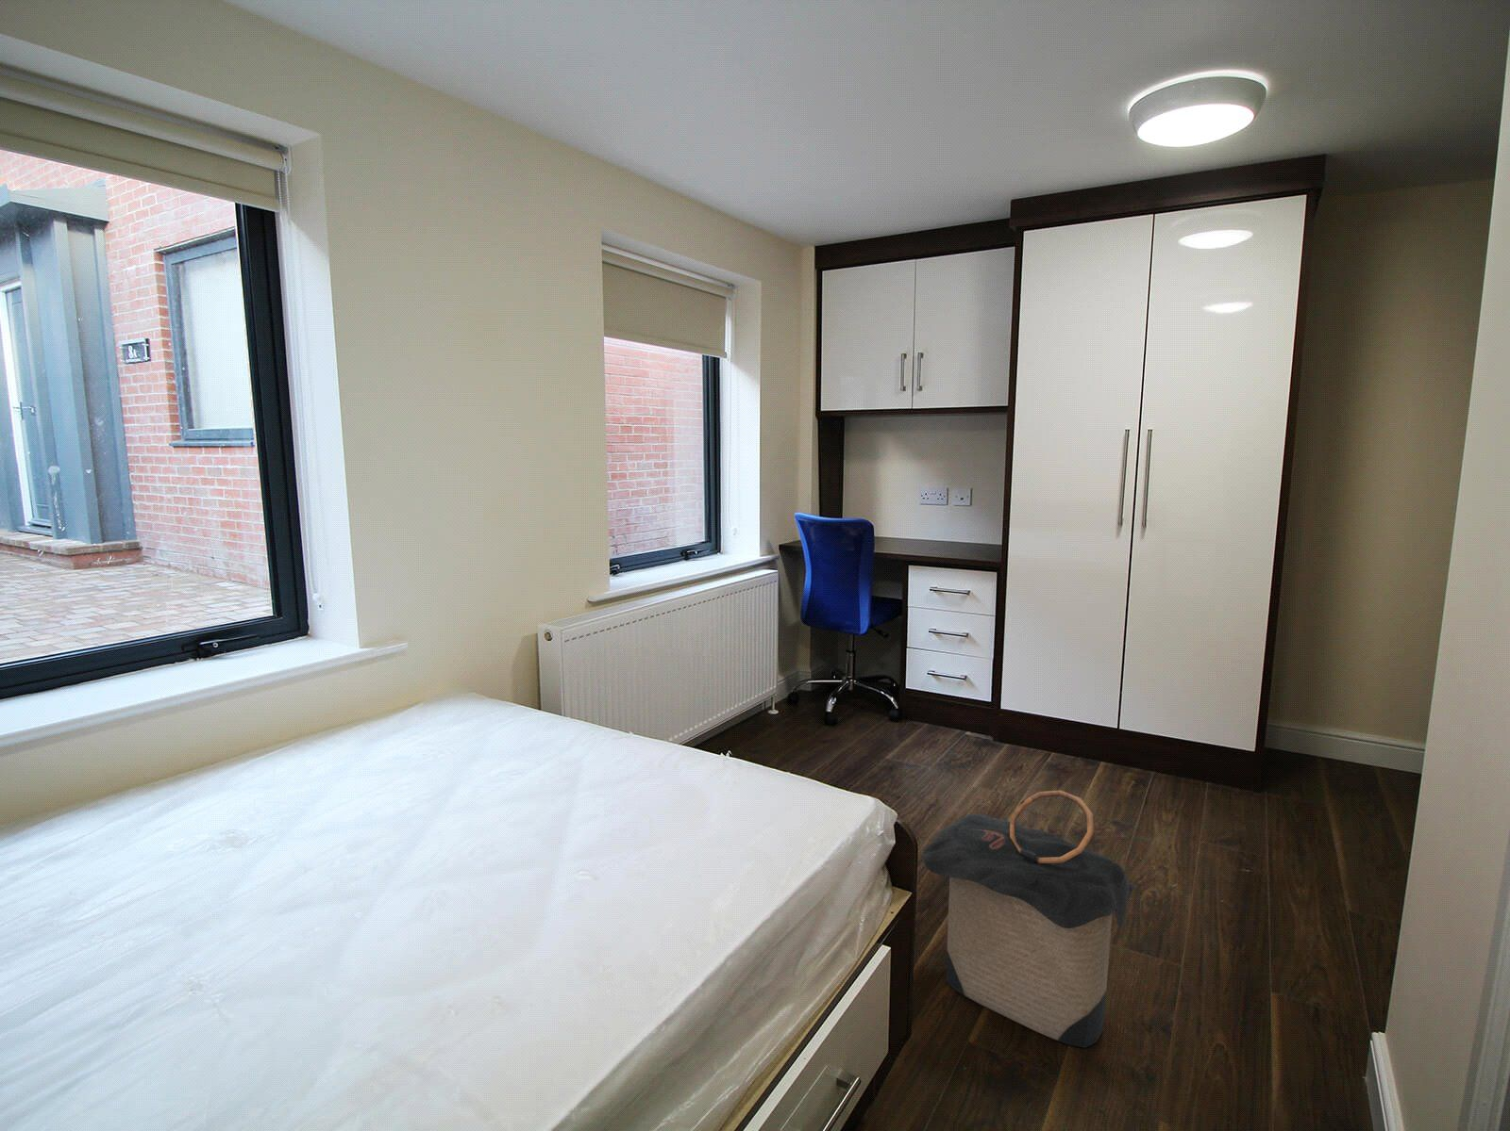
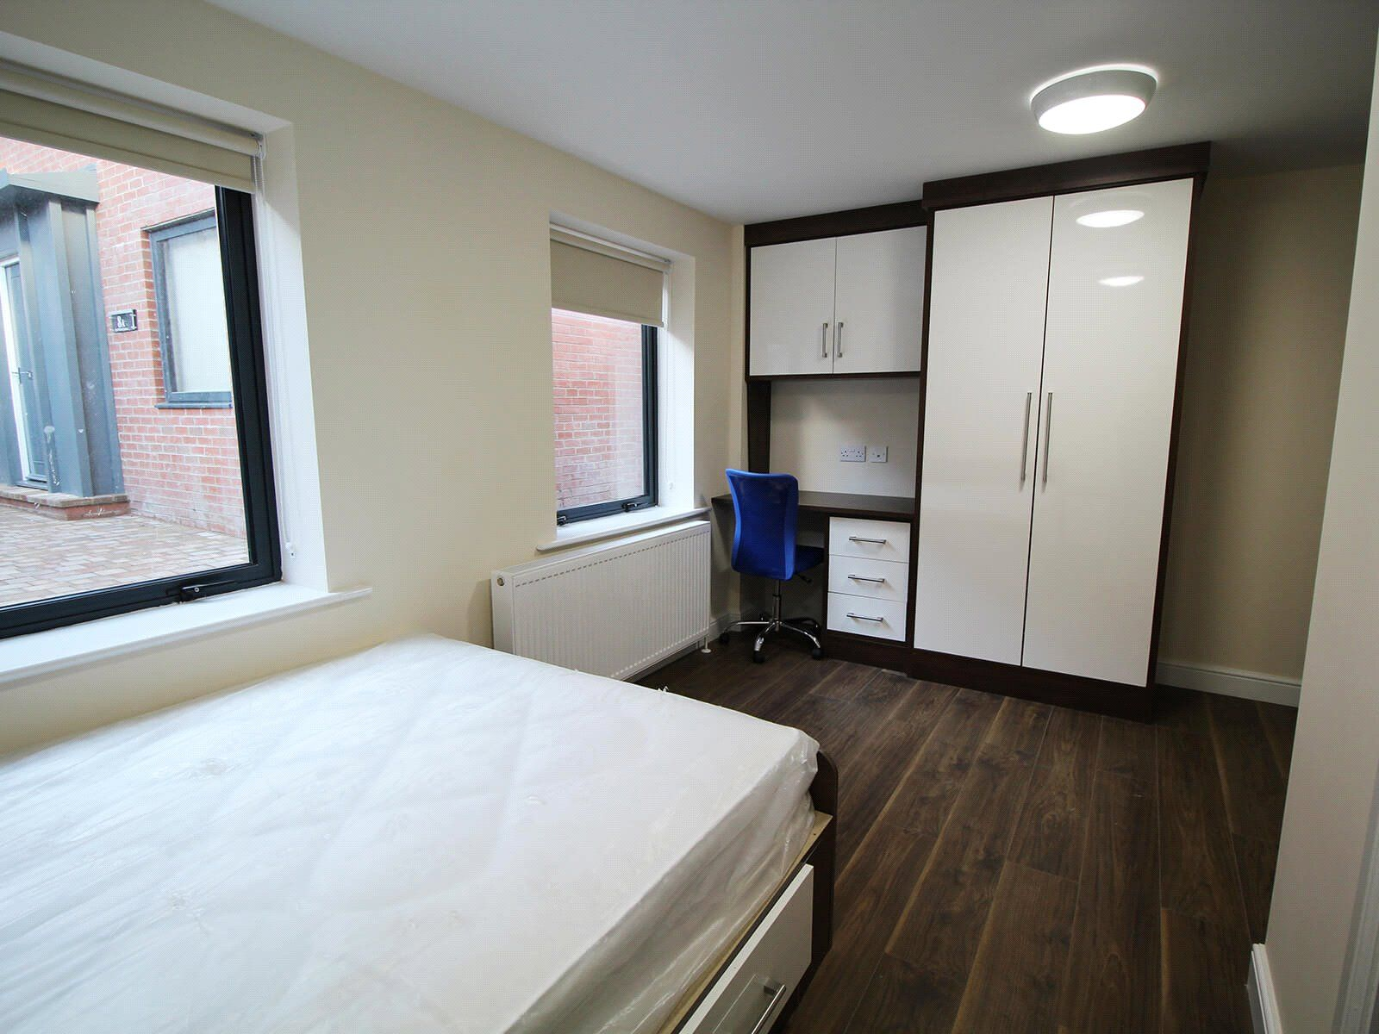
- laundry hamper (1021, 899)
